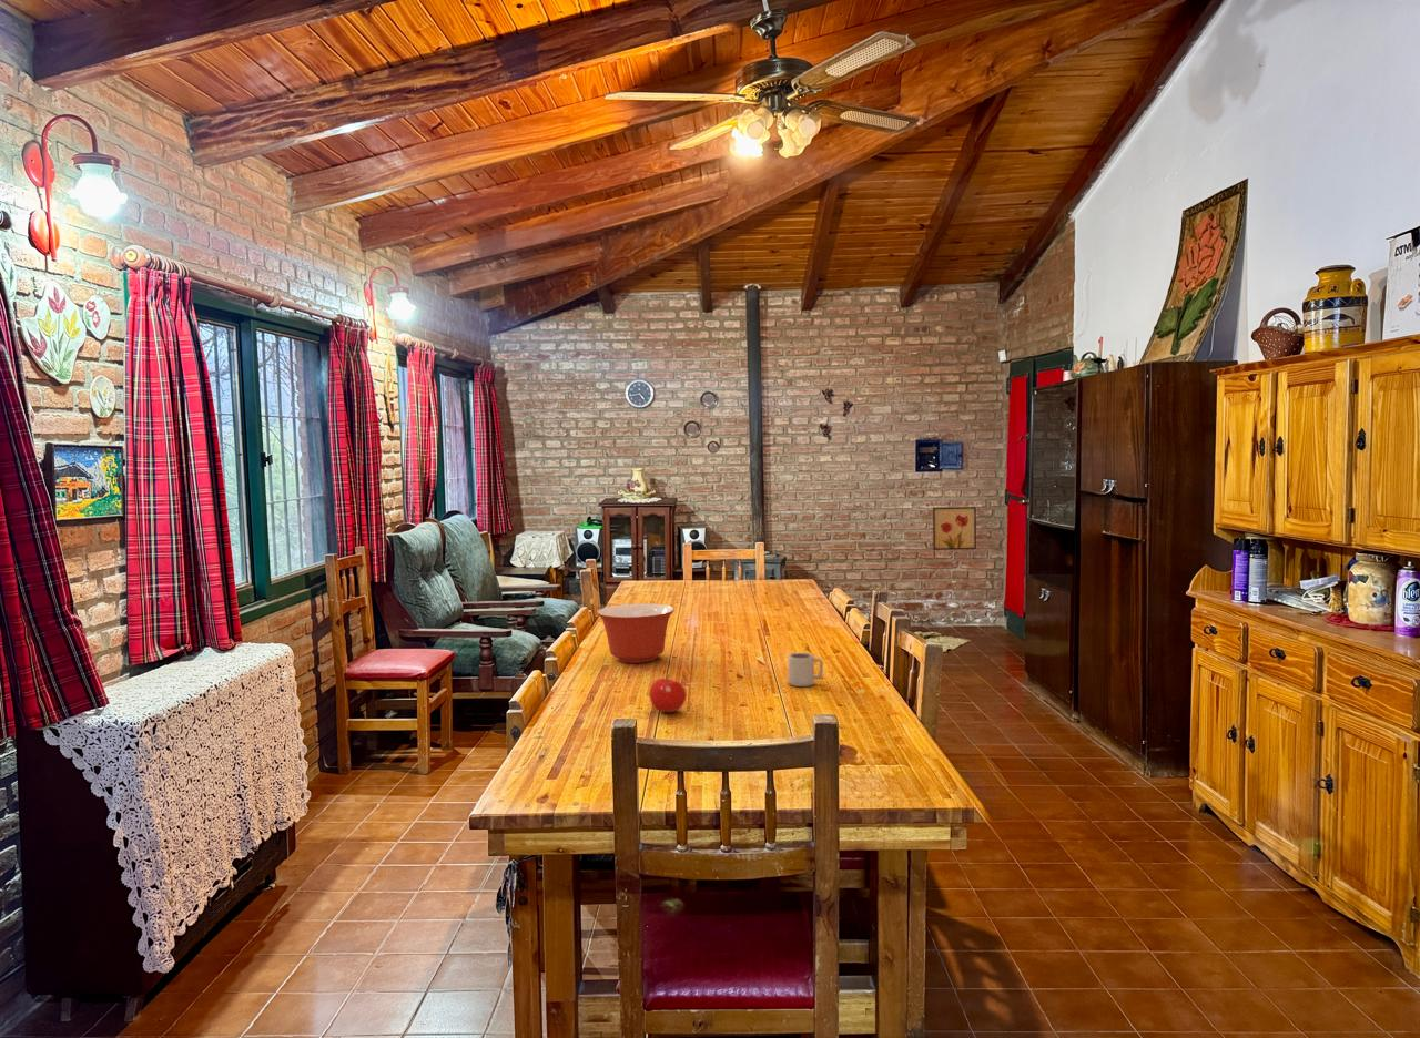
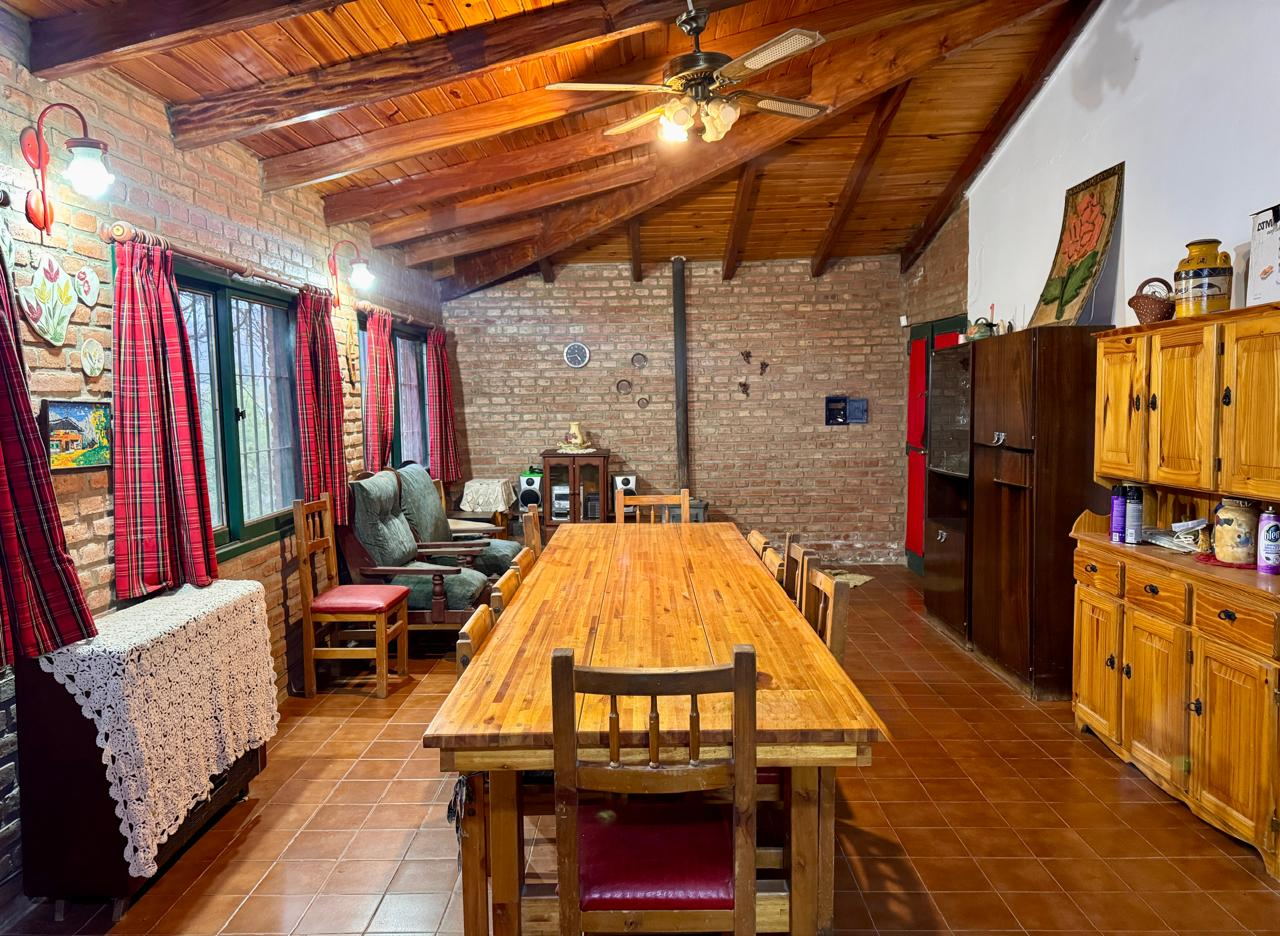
- cup (805, 669)
- wall art (954, 528)
- fruit (667, 692)
- mixing bowl (636, 633)
